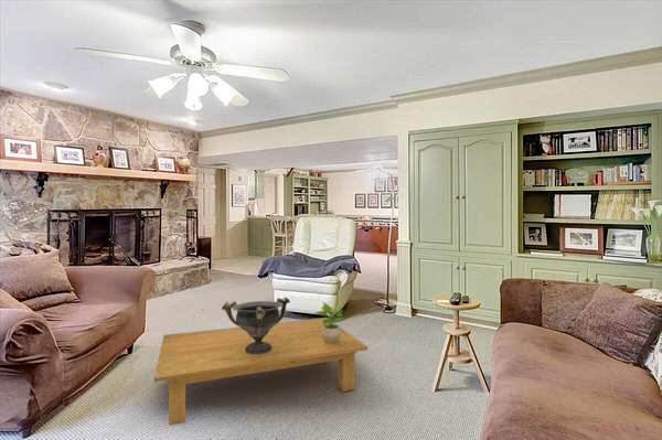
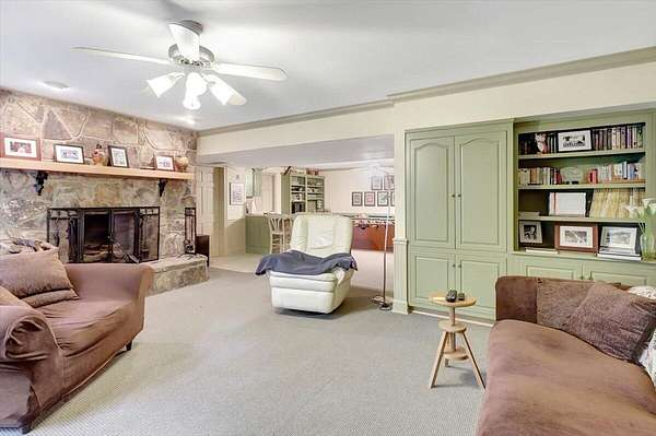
- potted plant (328, 321)
- decorative bowl (254, 325)
- coffee table (260, 362)
